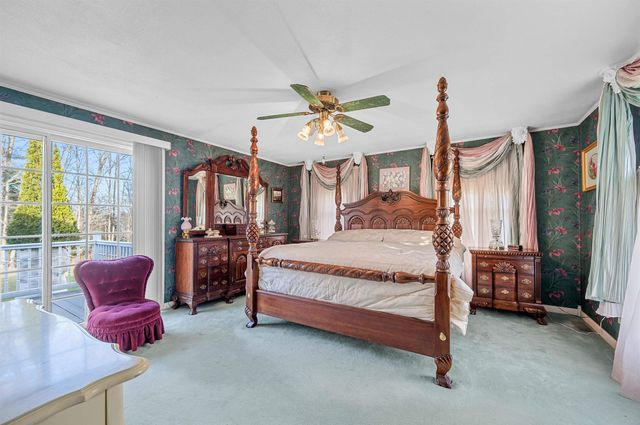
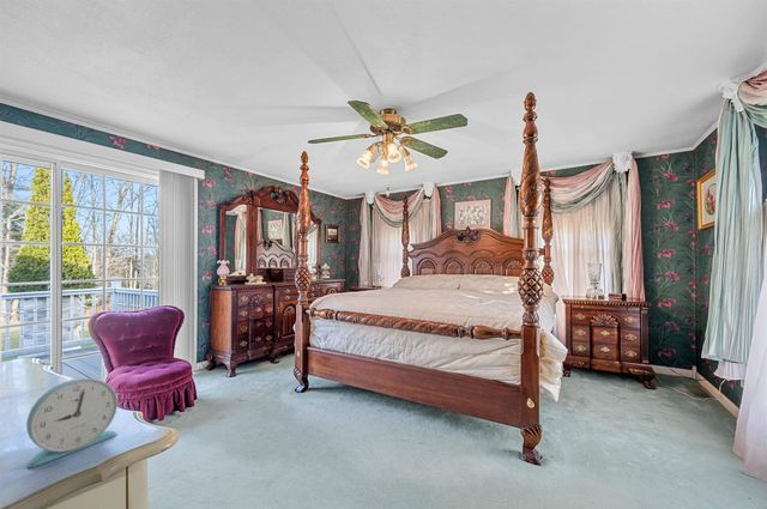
+ alarm clock (72, 411)
